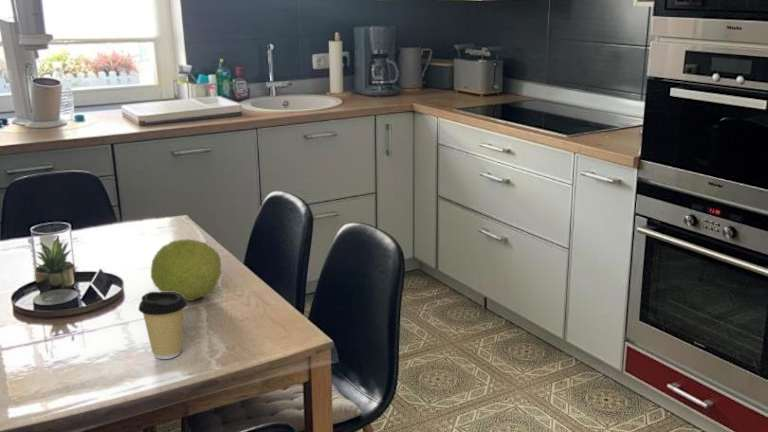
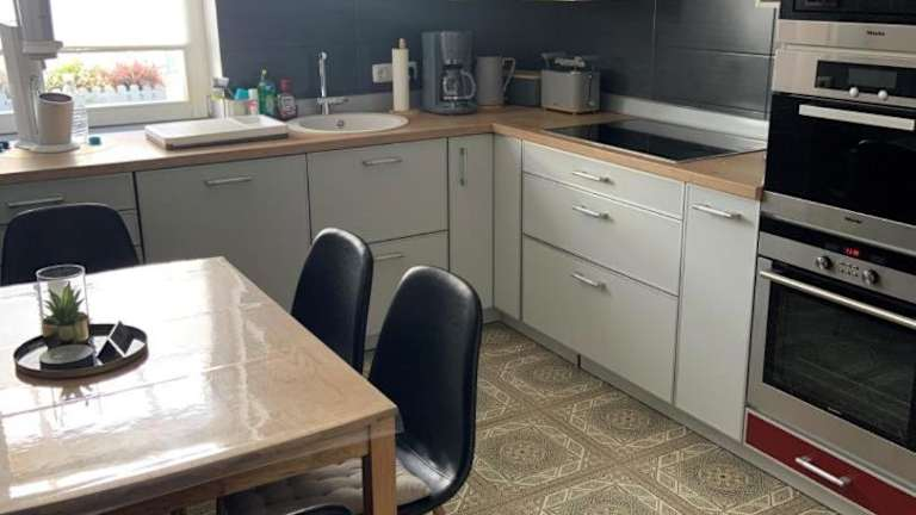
- fruit (186, 268)
- coffee cup (164, 325)
